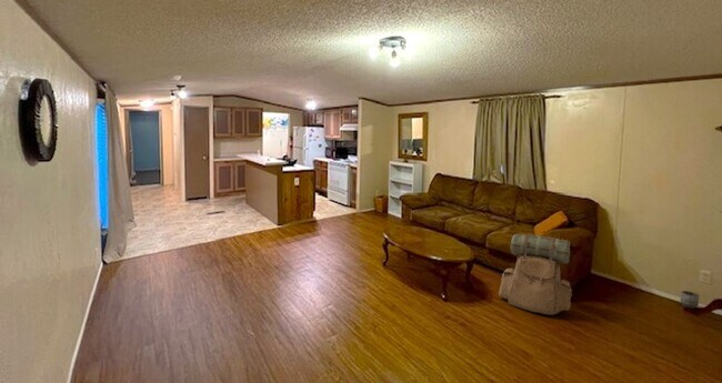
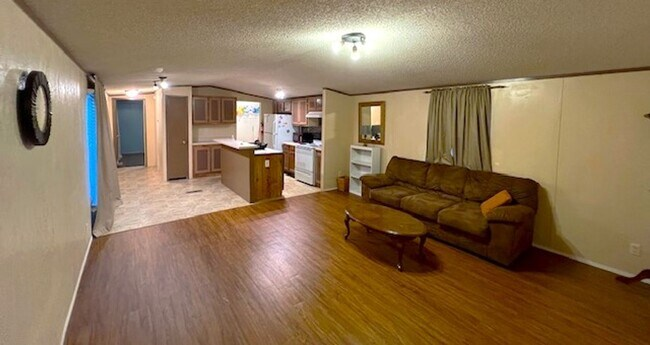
- backpack (539, 270)
- planter (689, 300)
